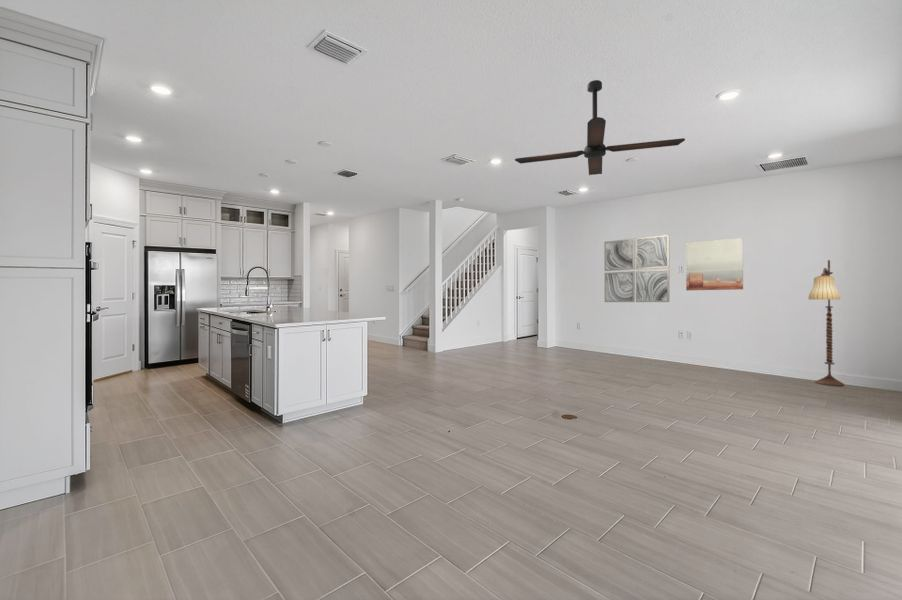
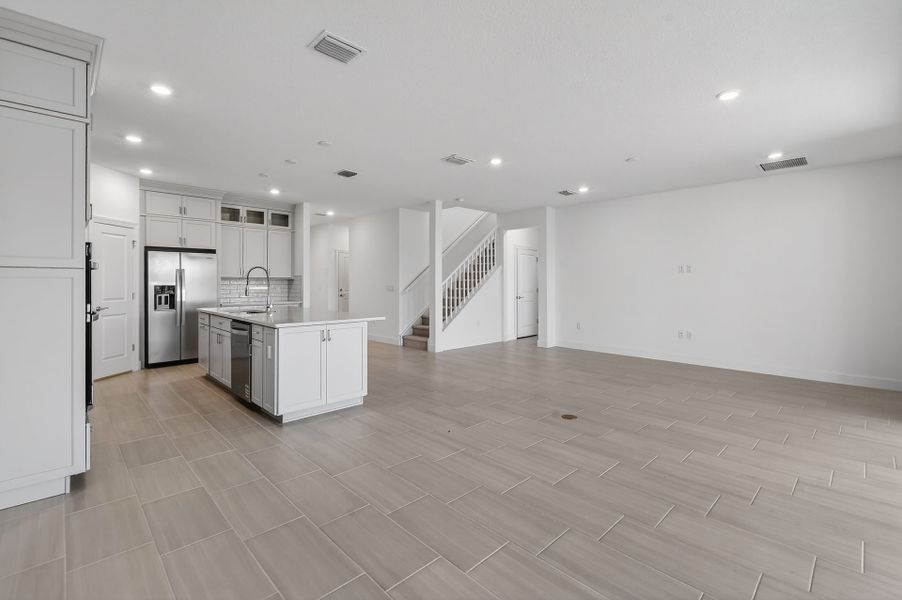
- ceiling fan (594, 120)
- wall art (713, 265)
- wall art (634, 269)
- floor lamp (826, 323)
